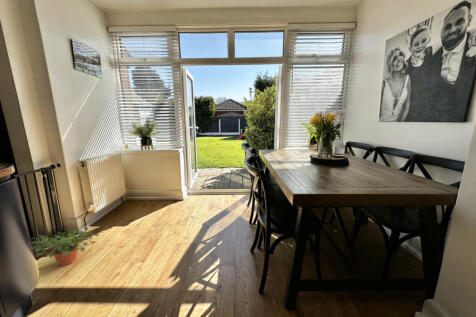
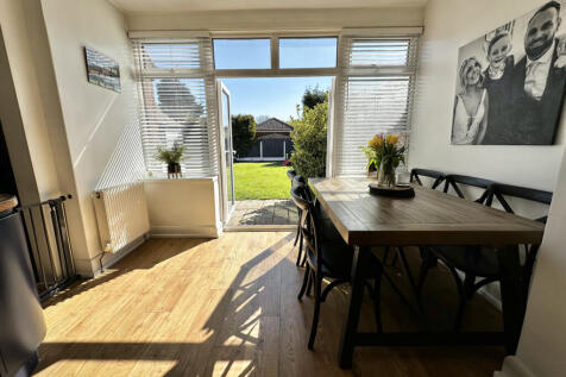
- potted plant (66, 245)
